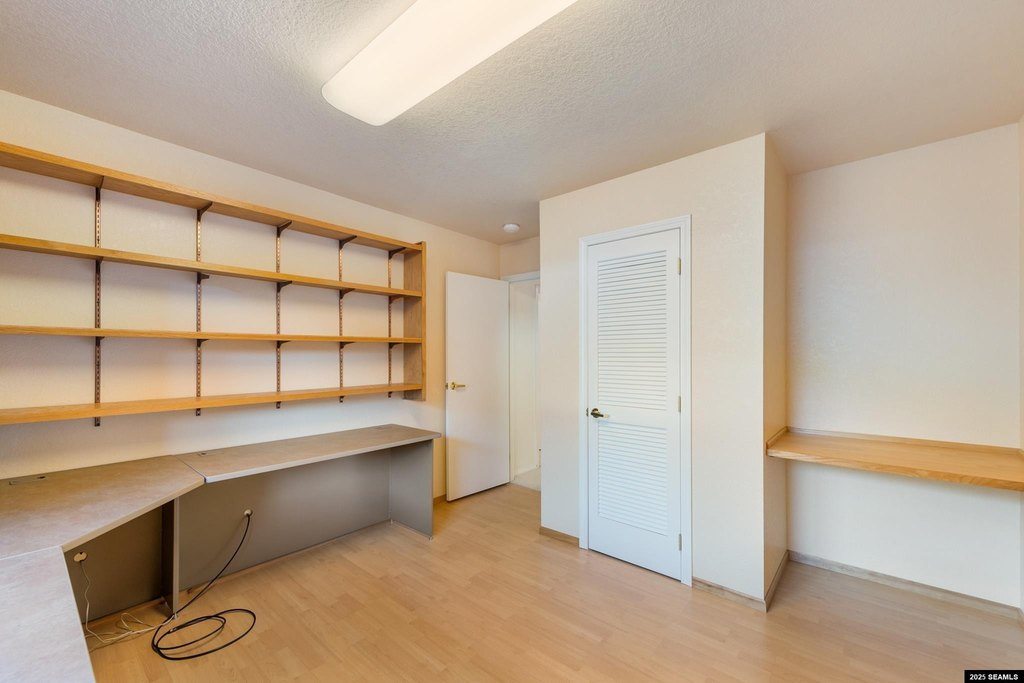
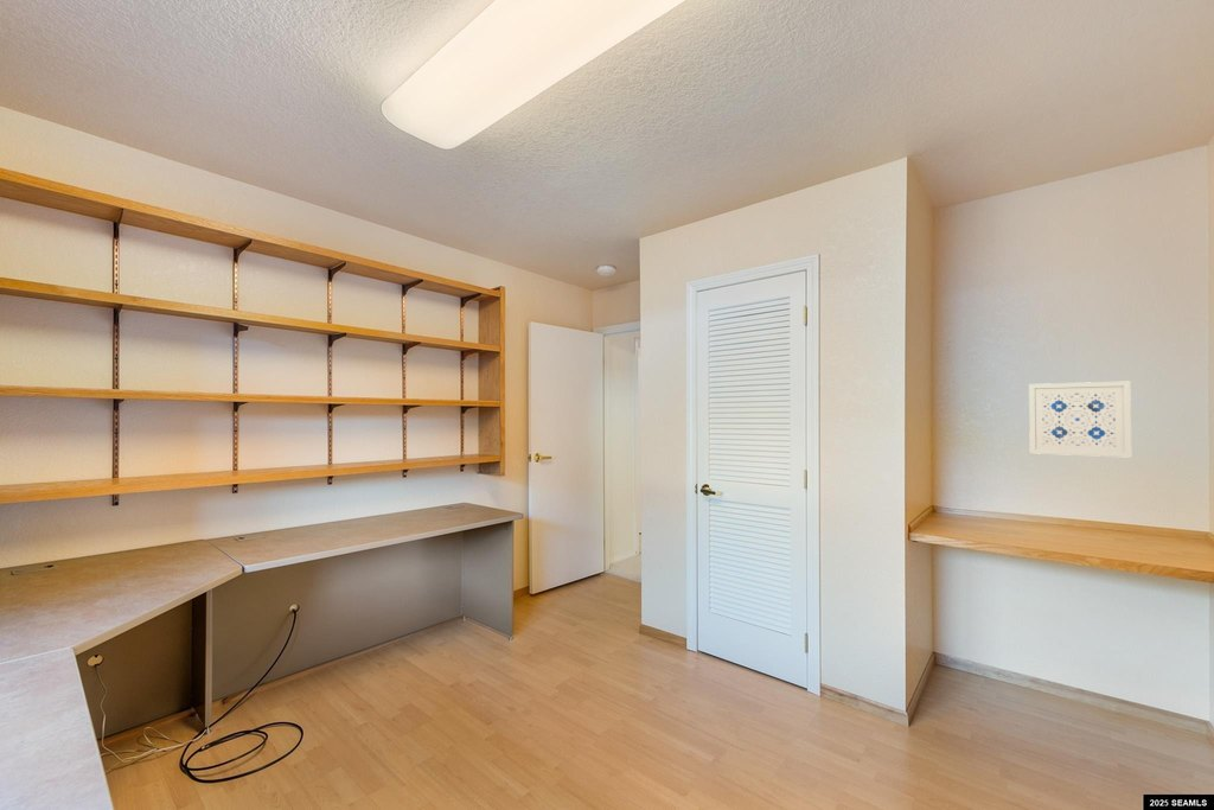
+ wall art (1076, 419)
